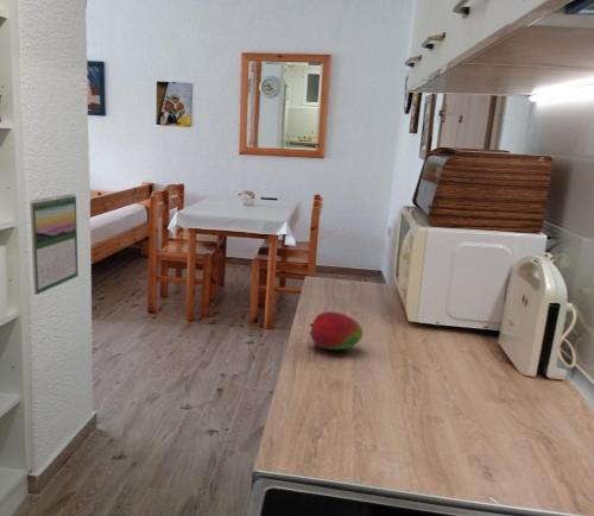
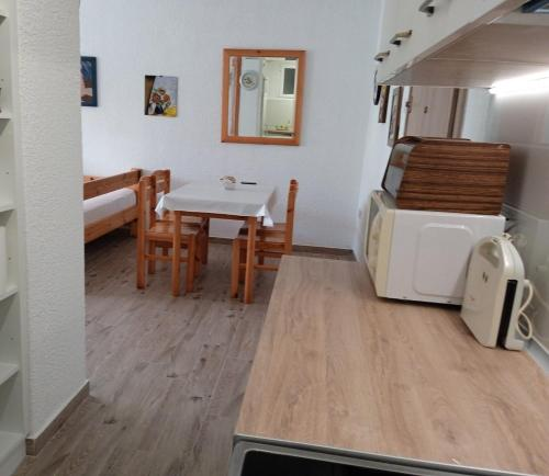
- calendar (56, 240)
- fruit (335, 331)
